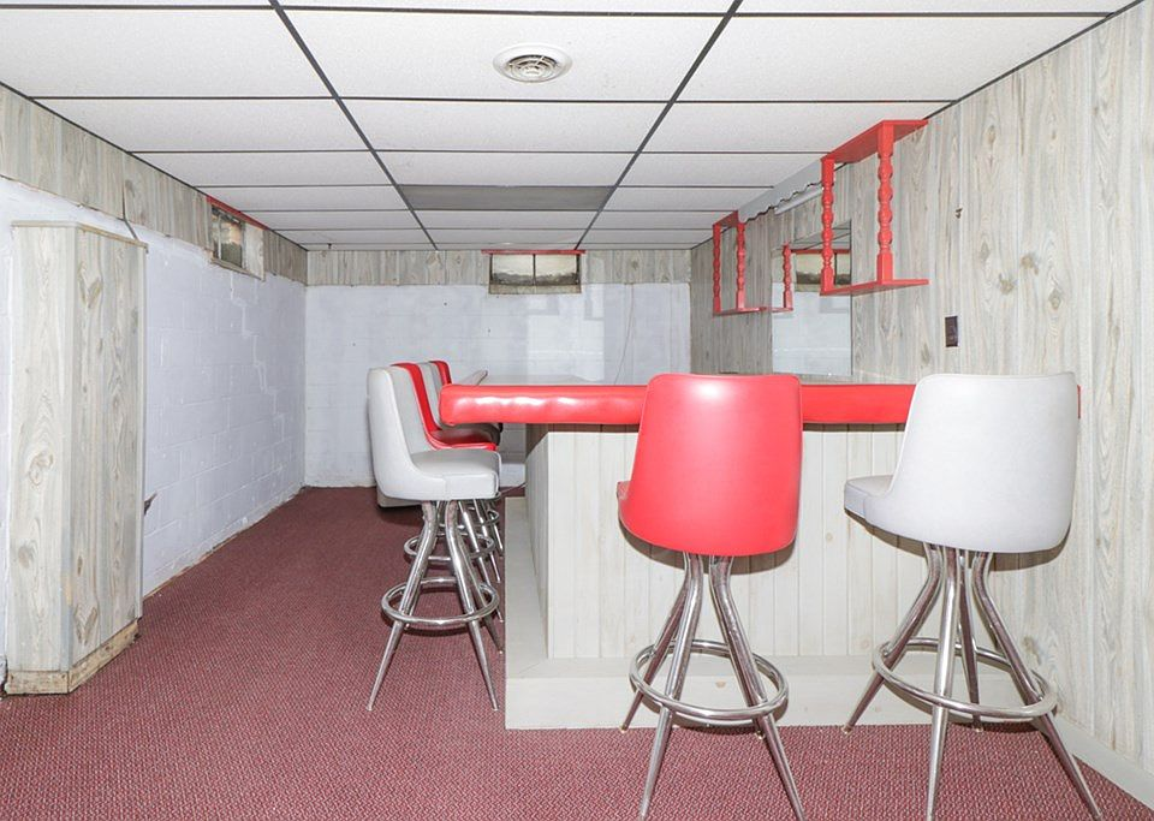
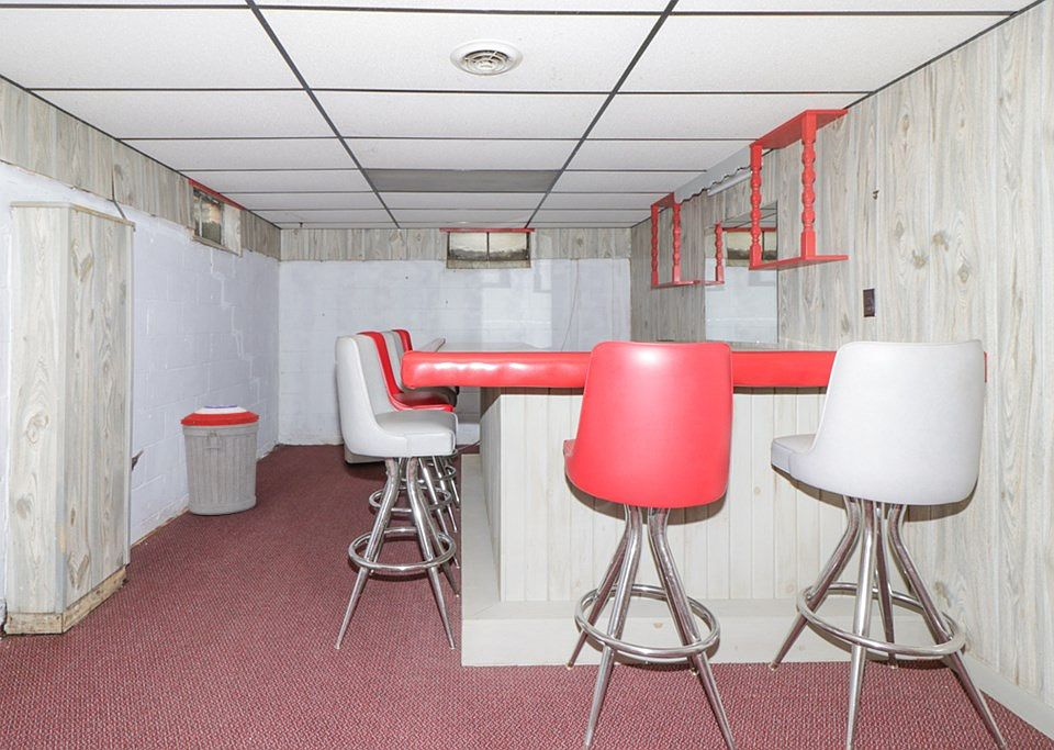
+ trash can (222, 456)
